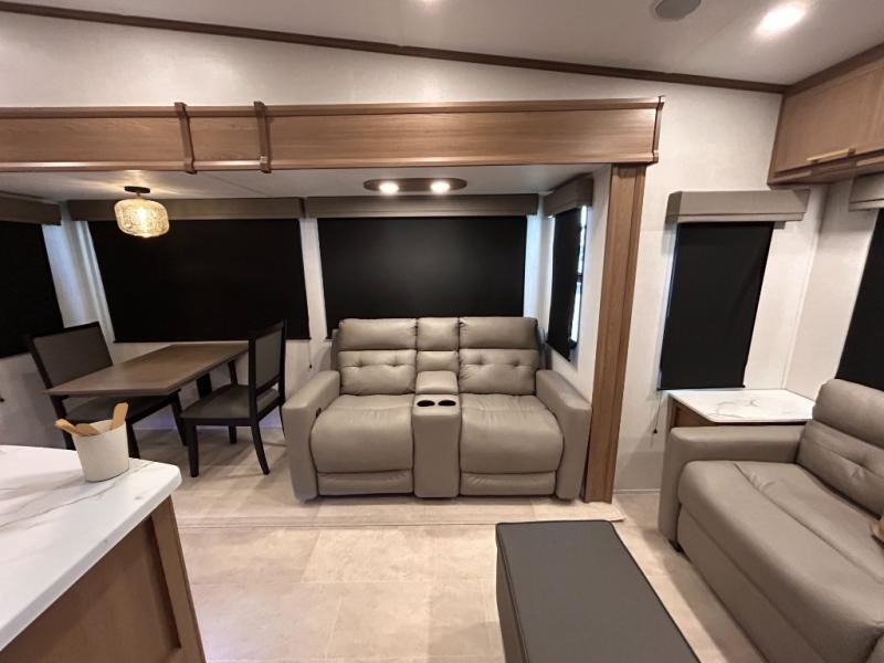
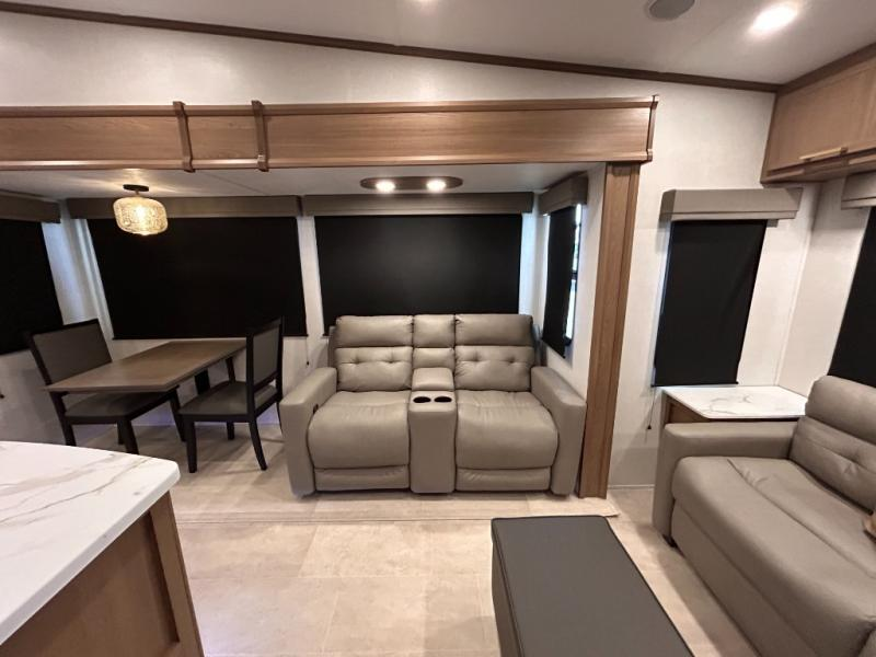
- utensil holder (95, 443)
